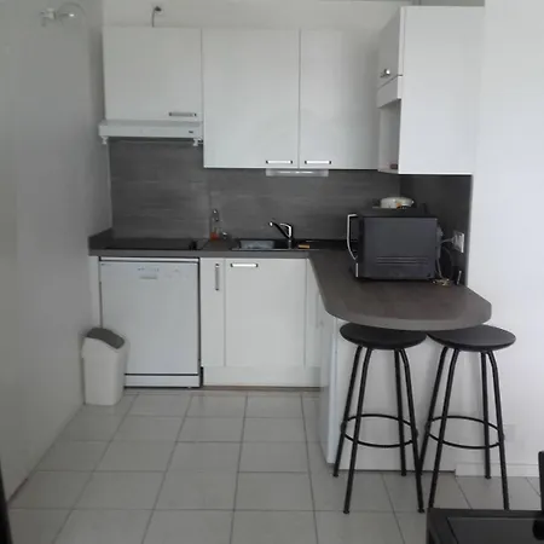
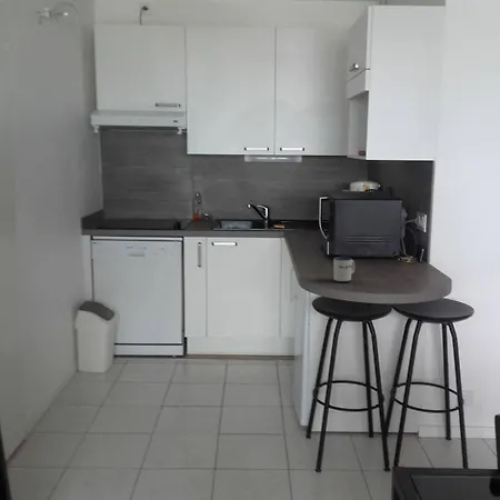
+ mug (344, 269)
